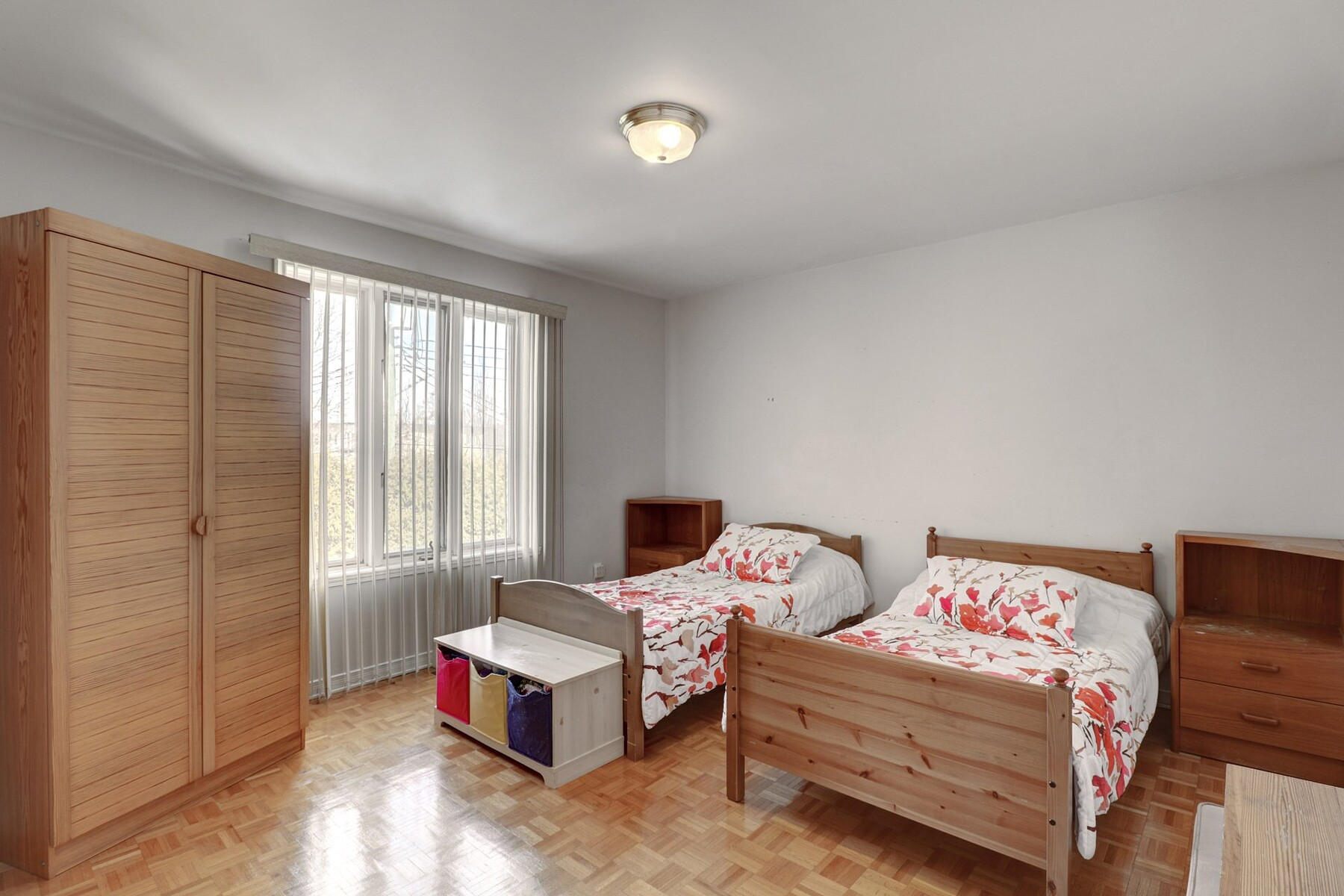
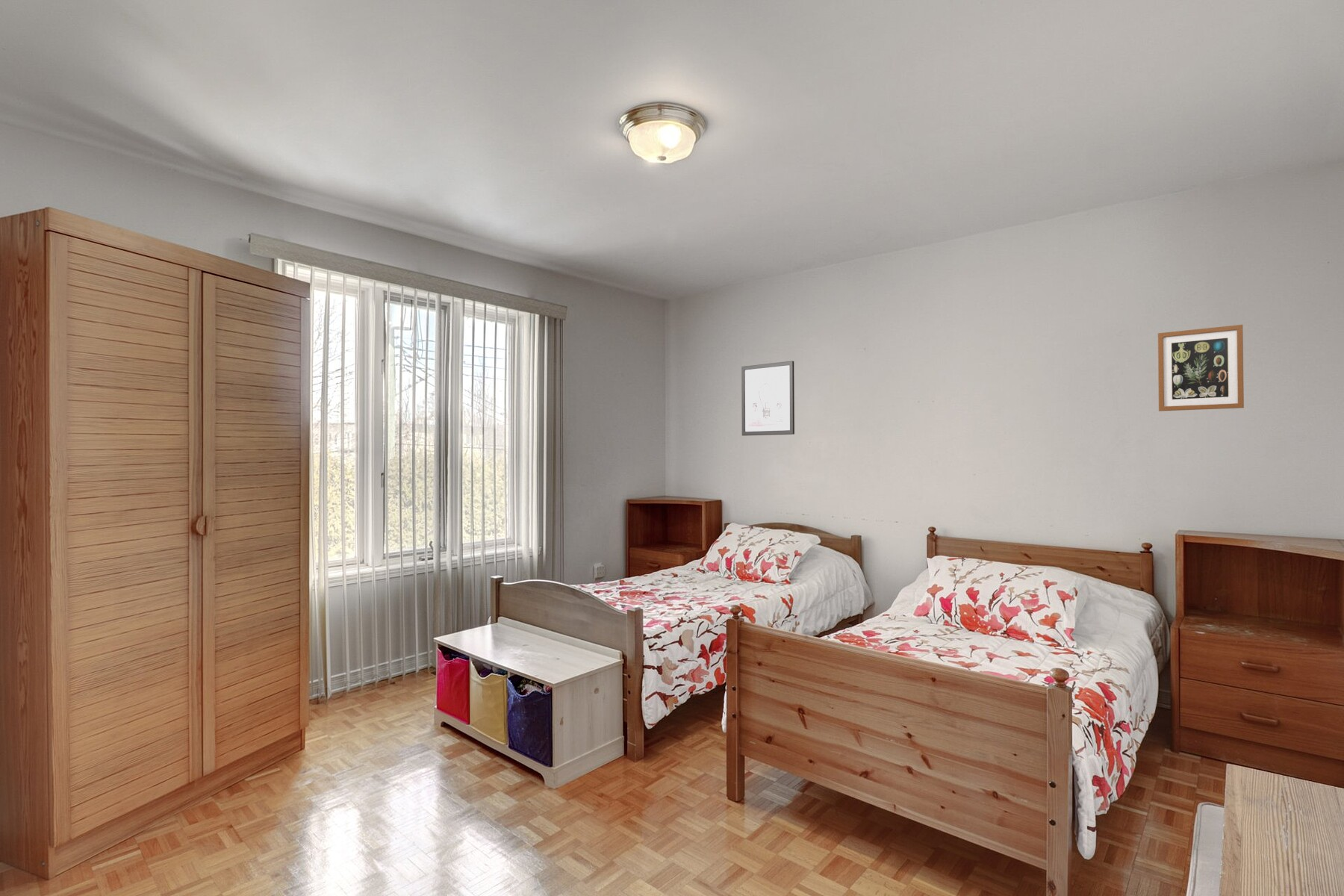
+ wall art (767, 399)
+ wall art (1199, 369)
